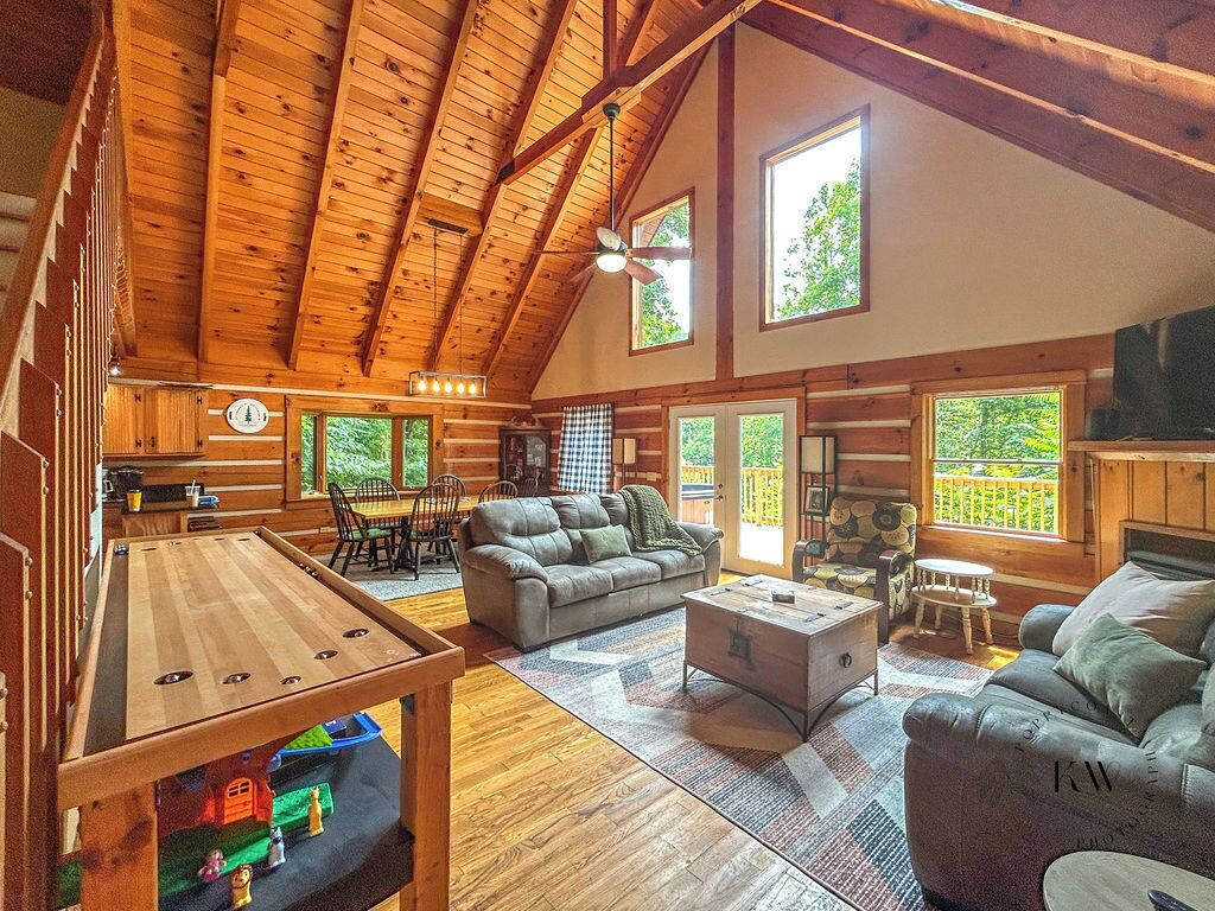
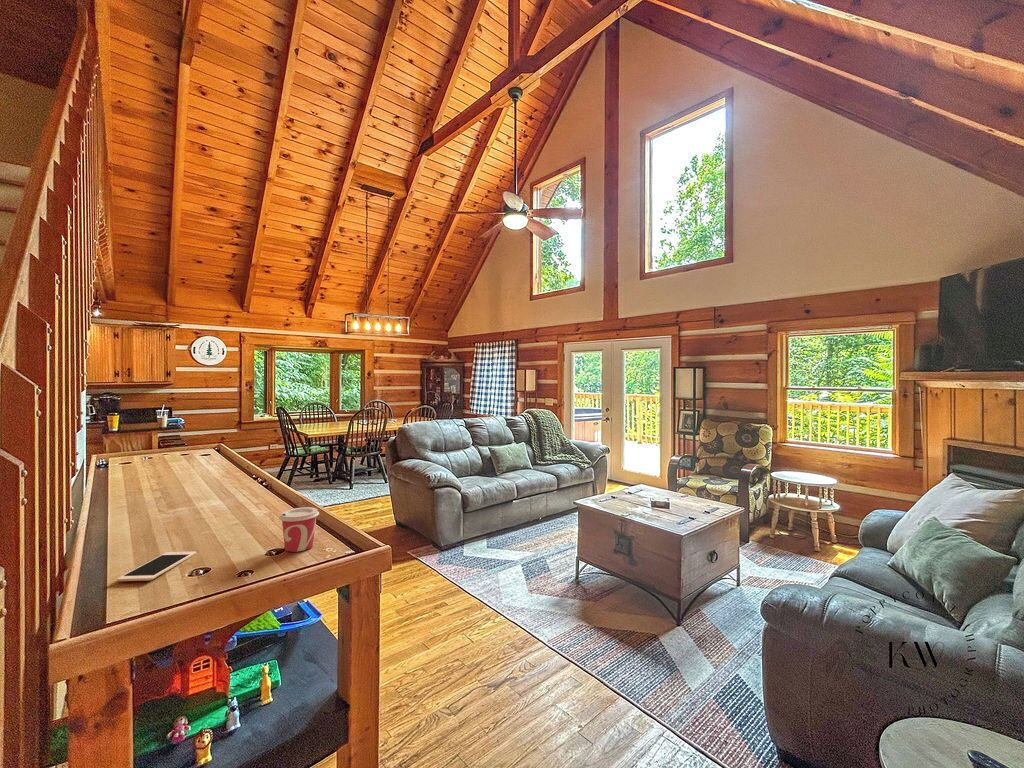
+ cell phone (159, 565)
+ cup (299, 529)
